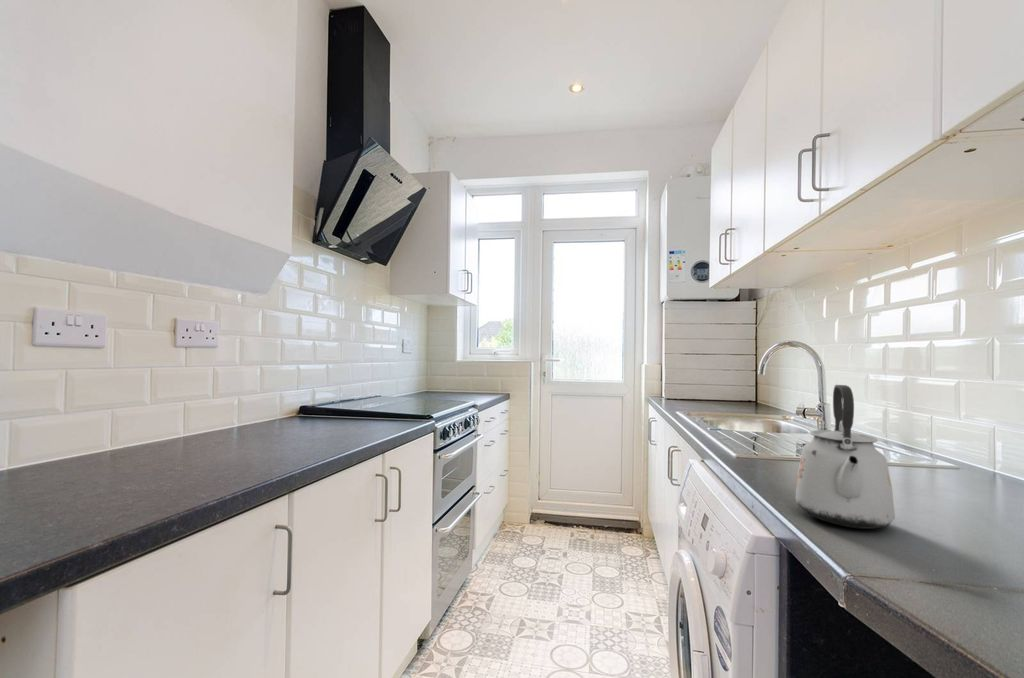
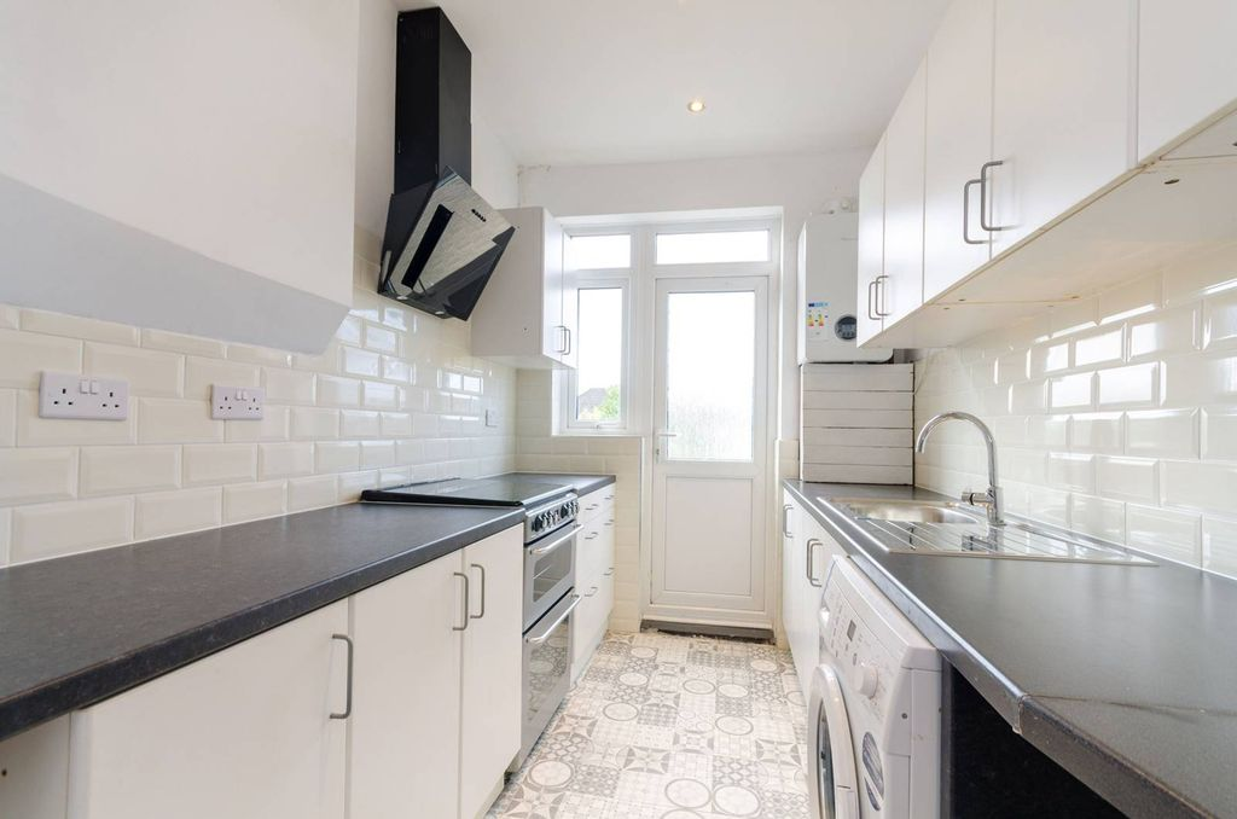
- kettle (844, 454)
